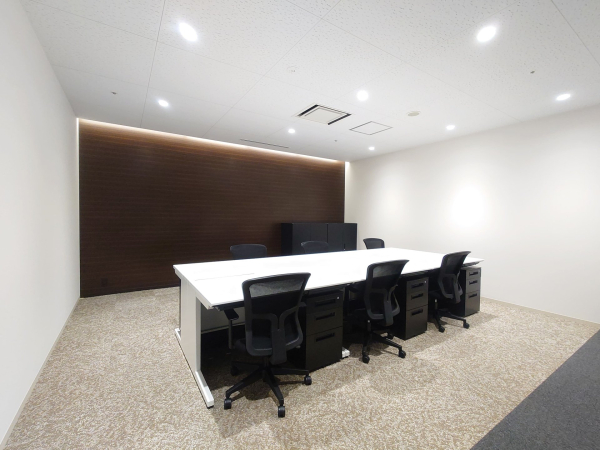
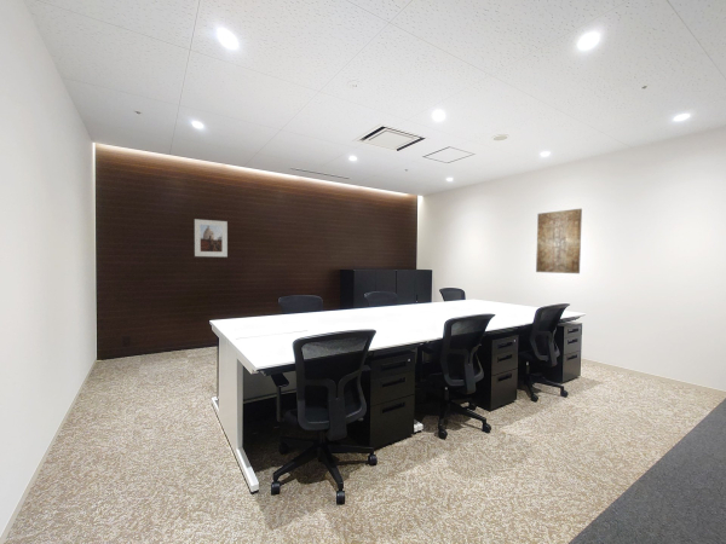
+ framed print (211, 238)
+ wall art (557, 242)
